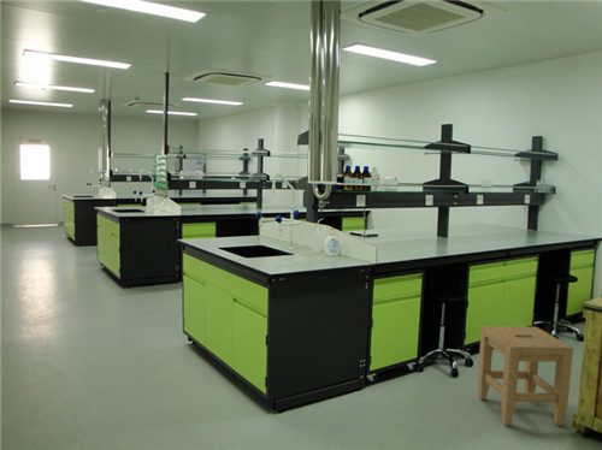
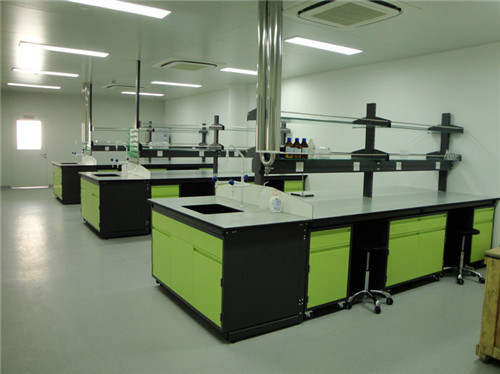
- stool (521, 373)
